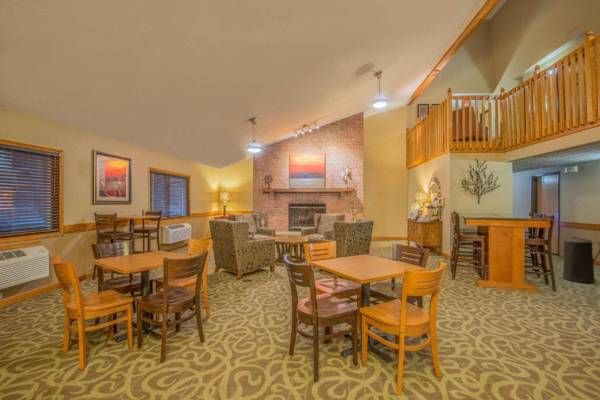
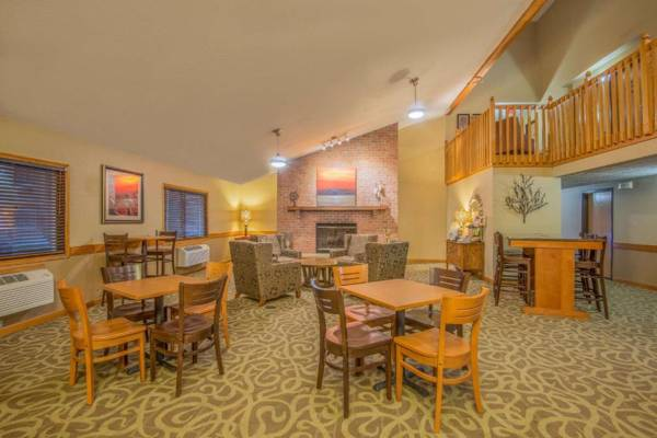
- trash can (580, 258)
